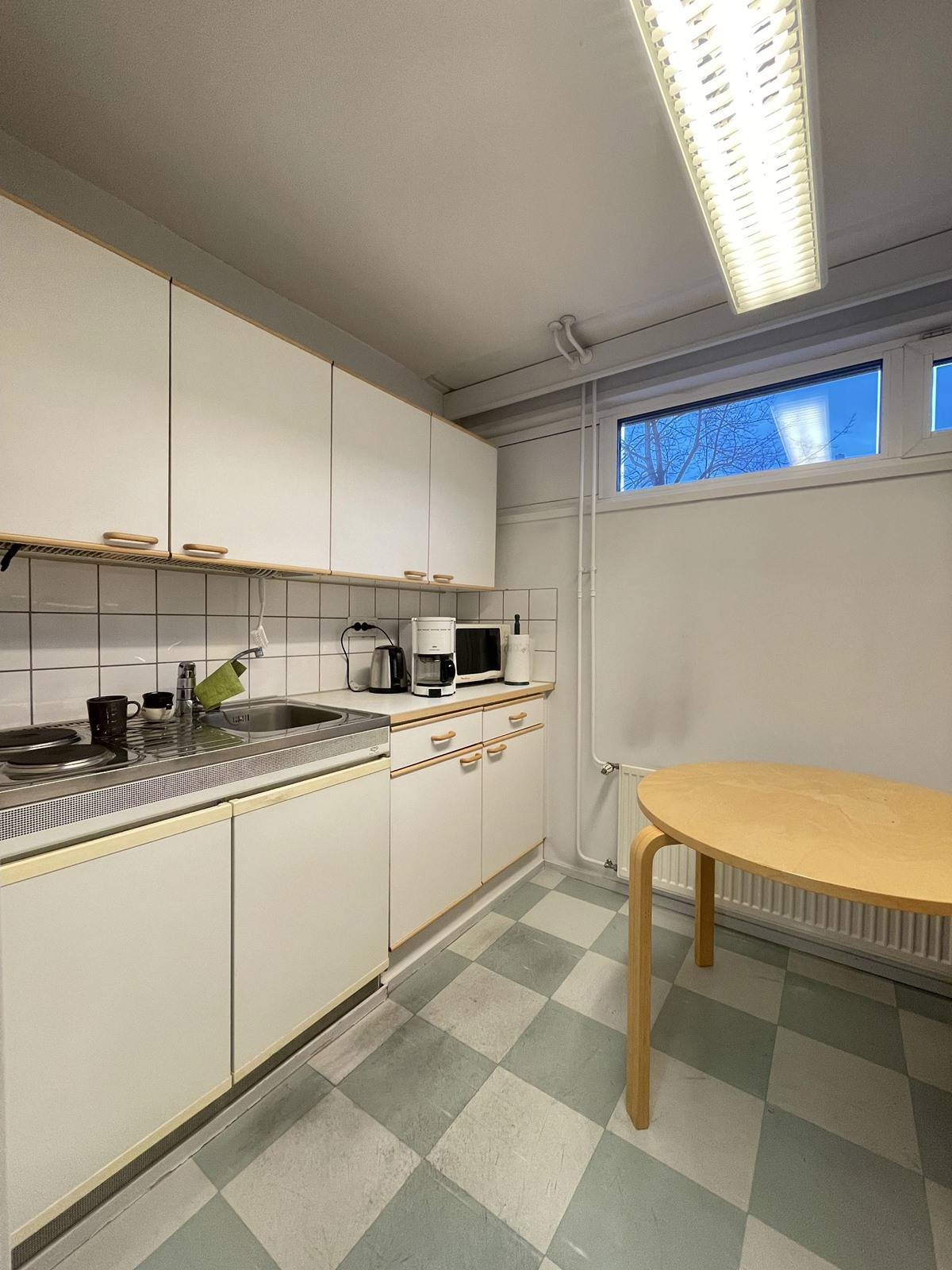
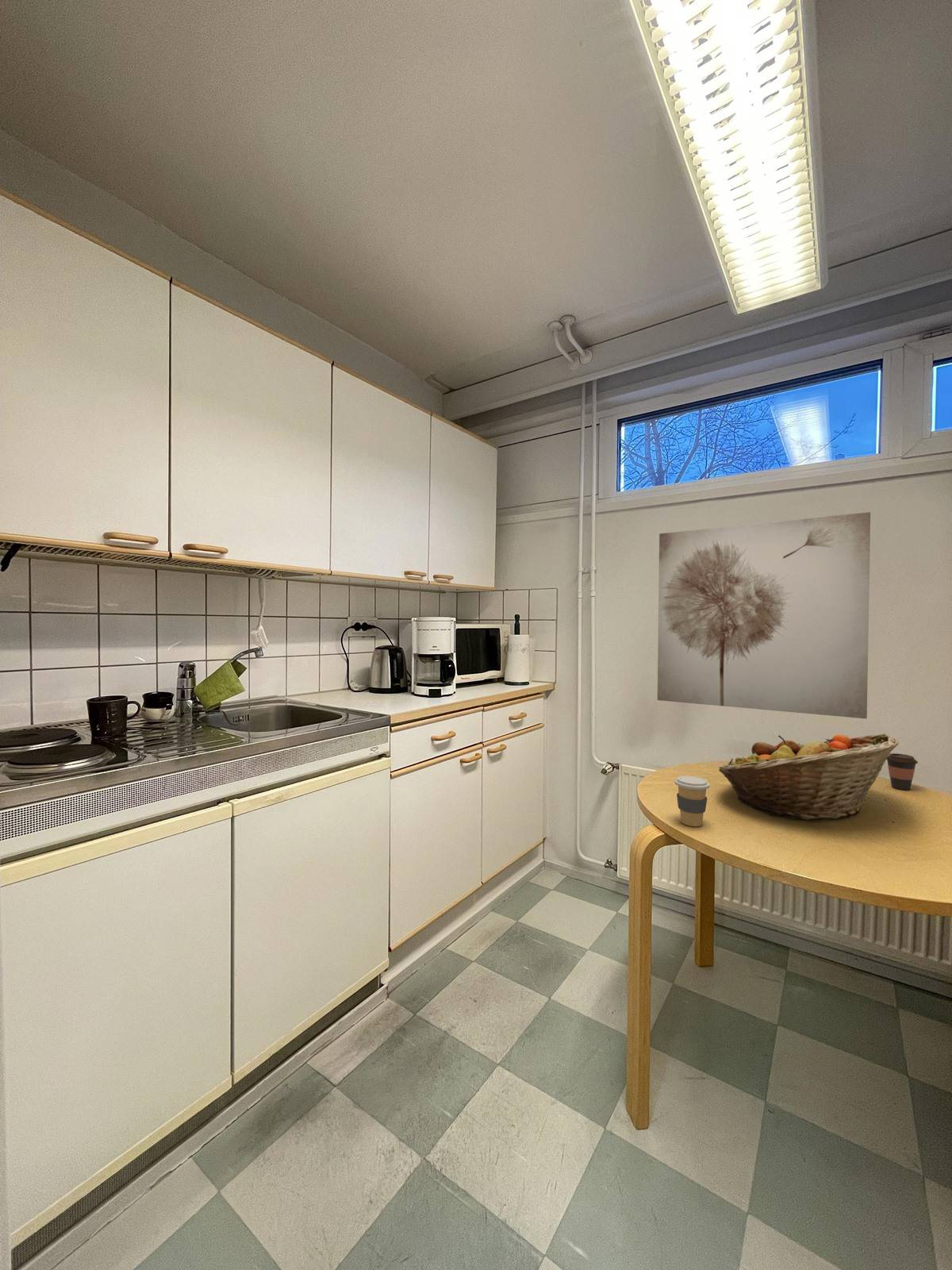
+ coffee cup (900, 772)
+ fruit basket (805, 767)
+ wall art (752, 616)
+ coffee cup (691, 801)
